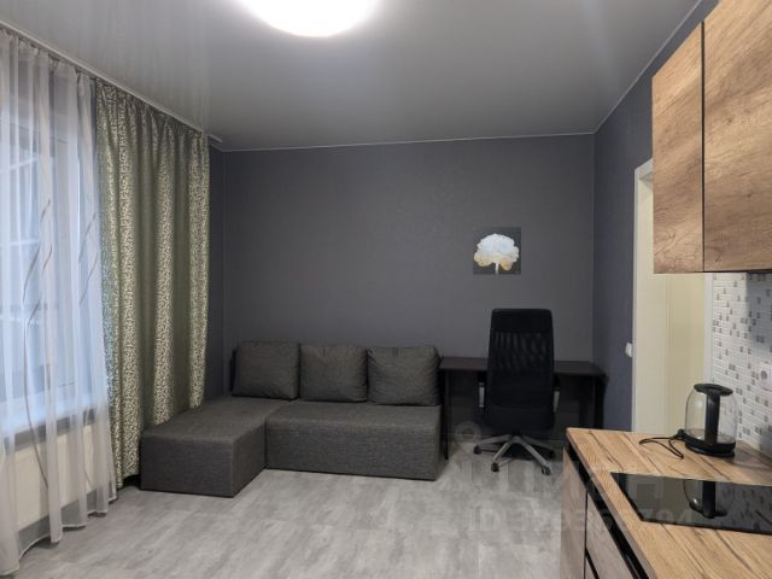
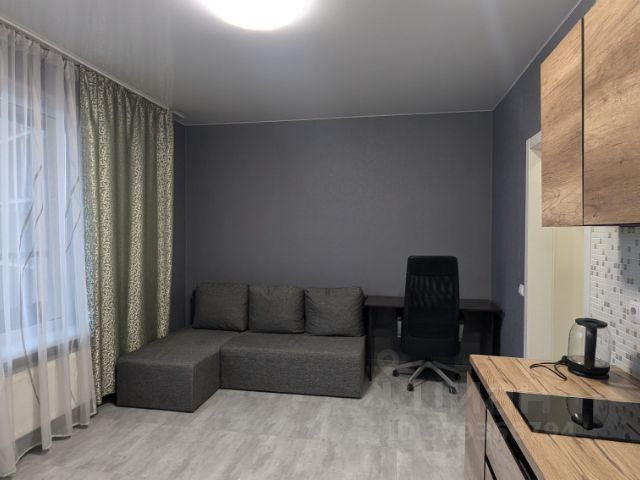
- wall art (496, 251)
